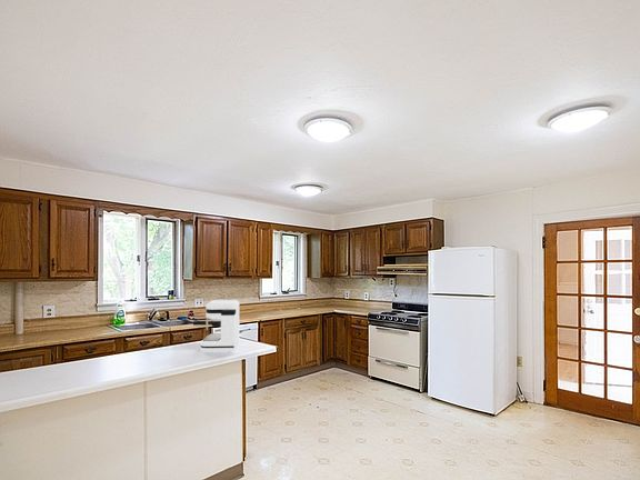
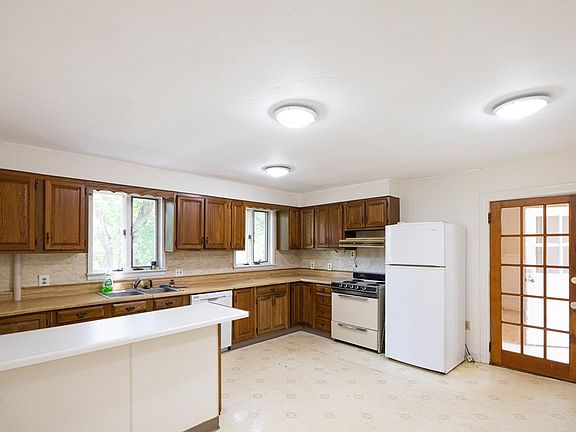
- coffee maker (220, 324)
